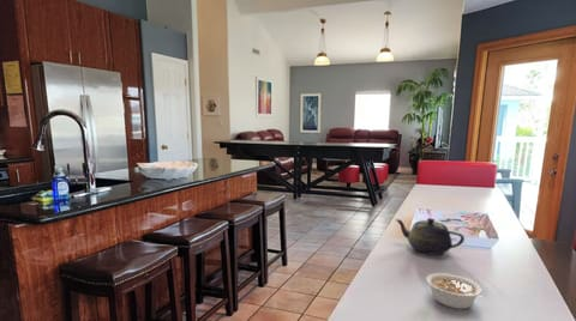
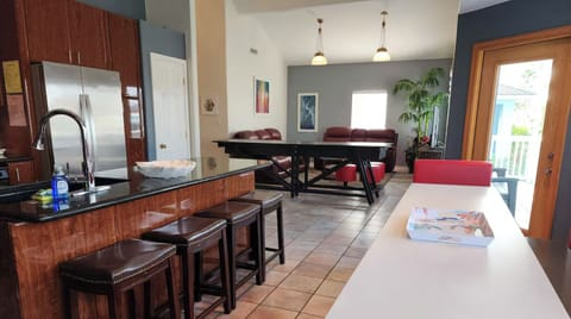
- teapot (427, 234)
- legume (455, 290)
